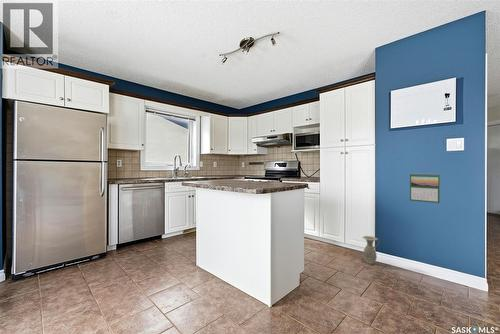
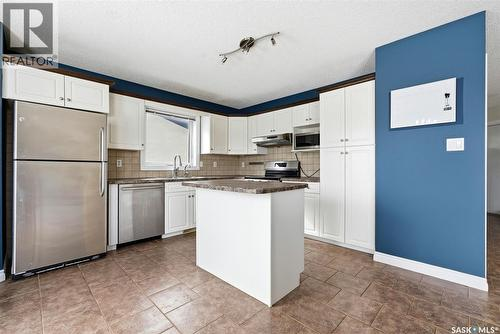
- ceramic jug (369, 250)
- calendar (424, 187)
